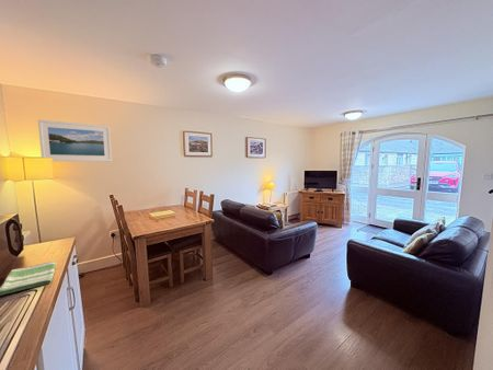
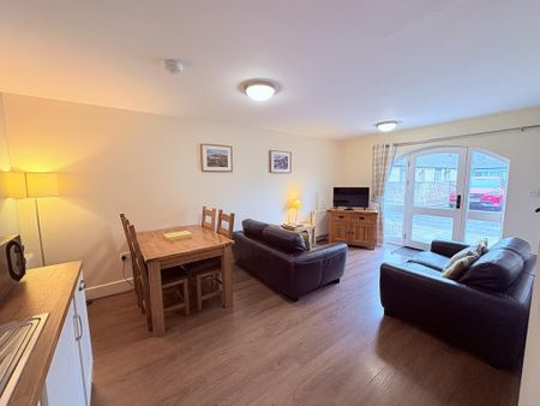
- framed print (78, 142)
- dish towel (30, 276)
